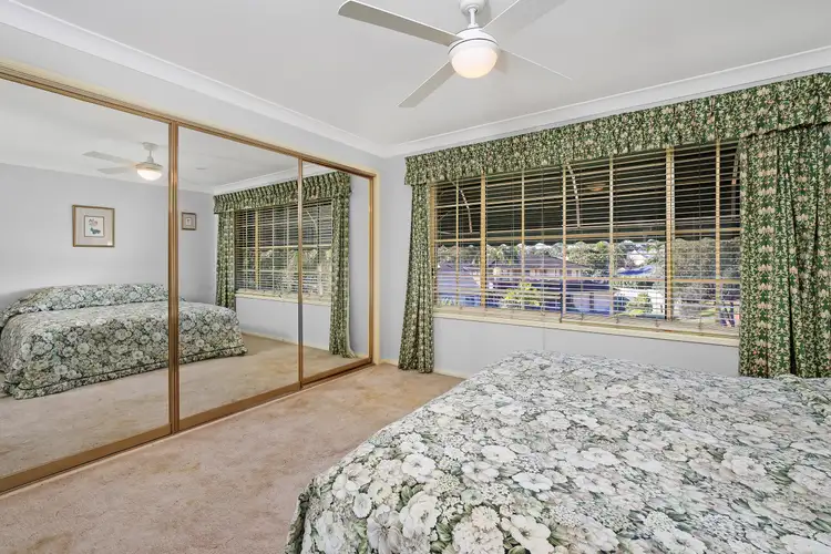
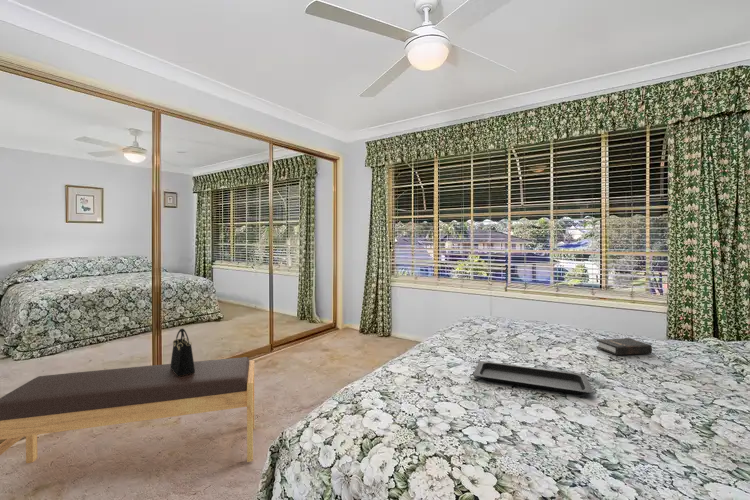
+ bench (141, 418)
+ serving tray (529, 377)
+ handbag (182, 349)
+ hardback book (623, 346)
